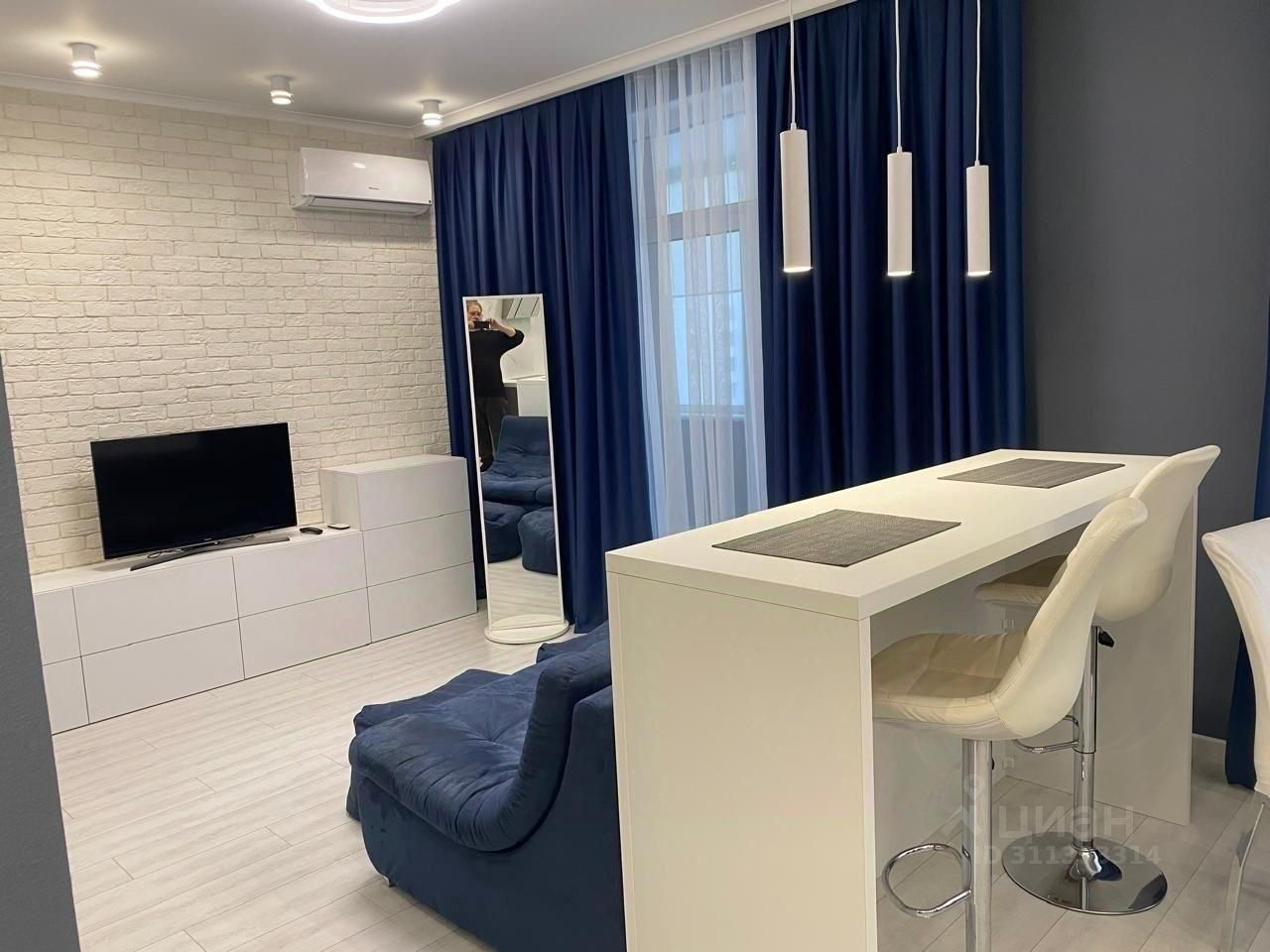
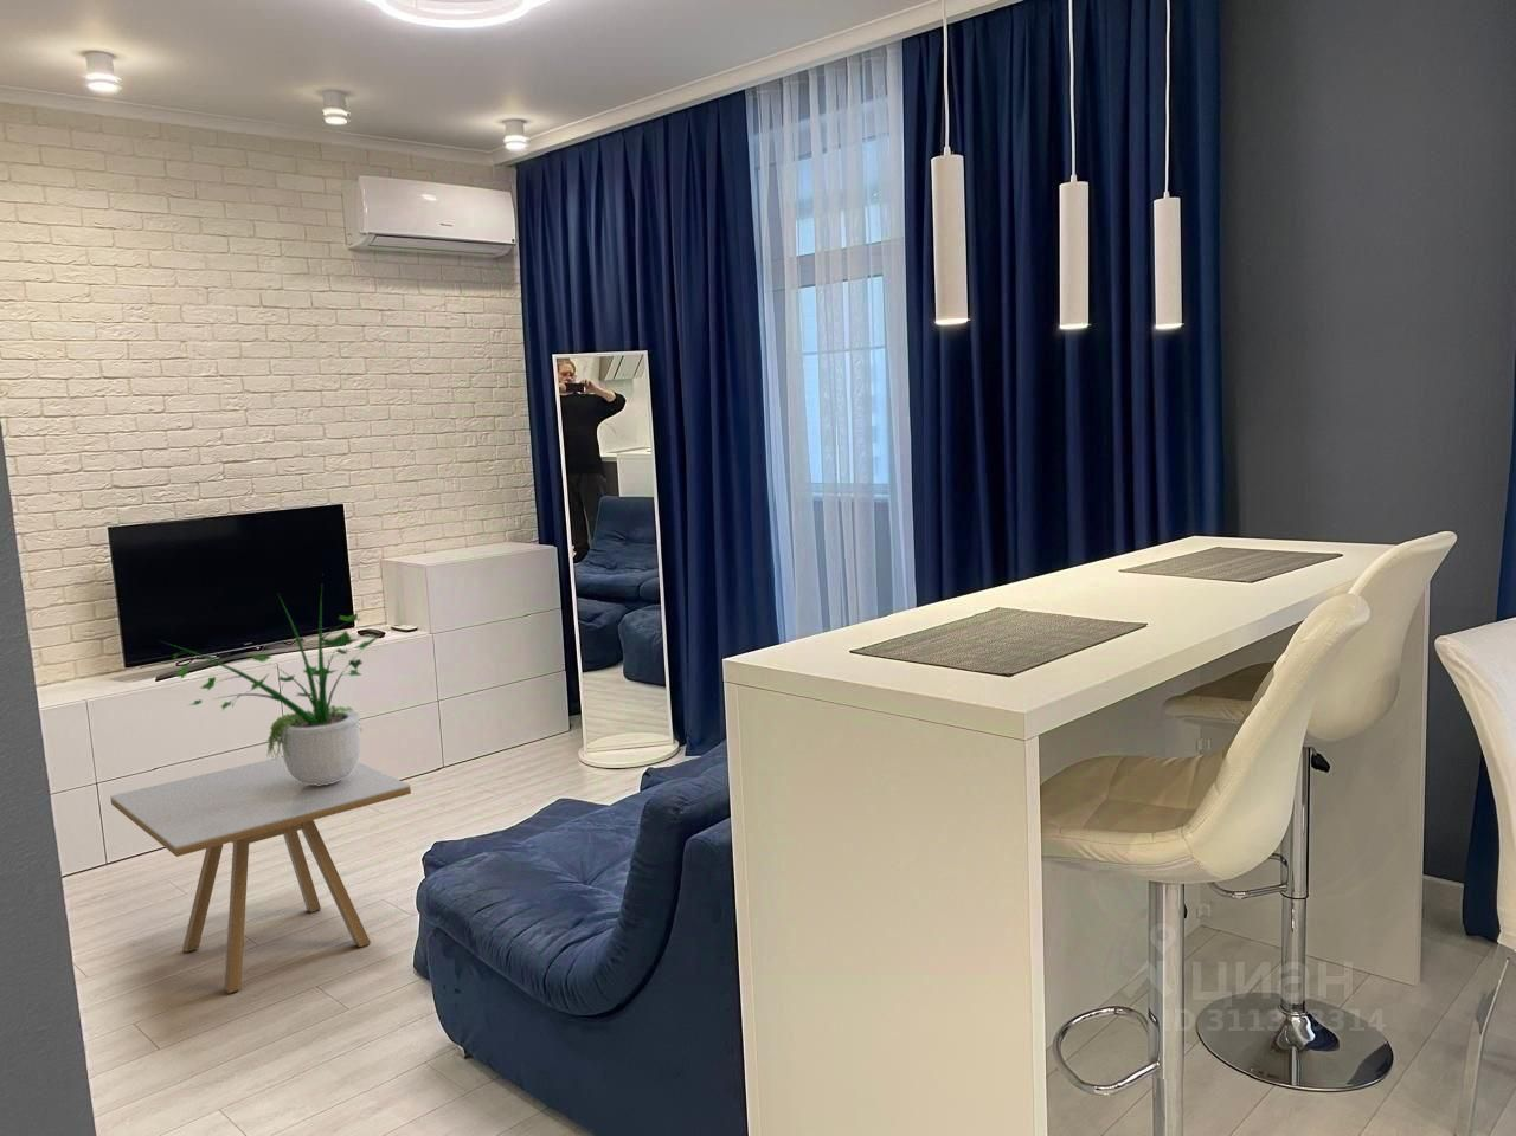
+ potted plant (282, 685)
+ side table (246, 869)
